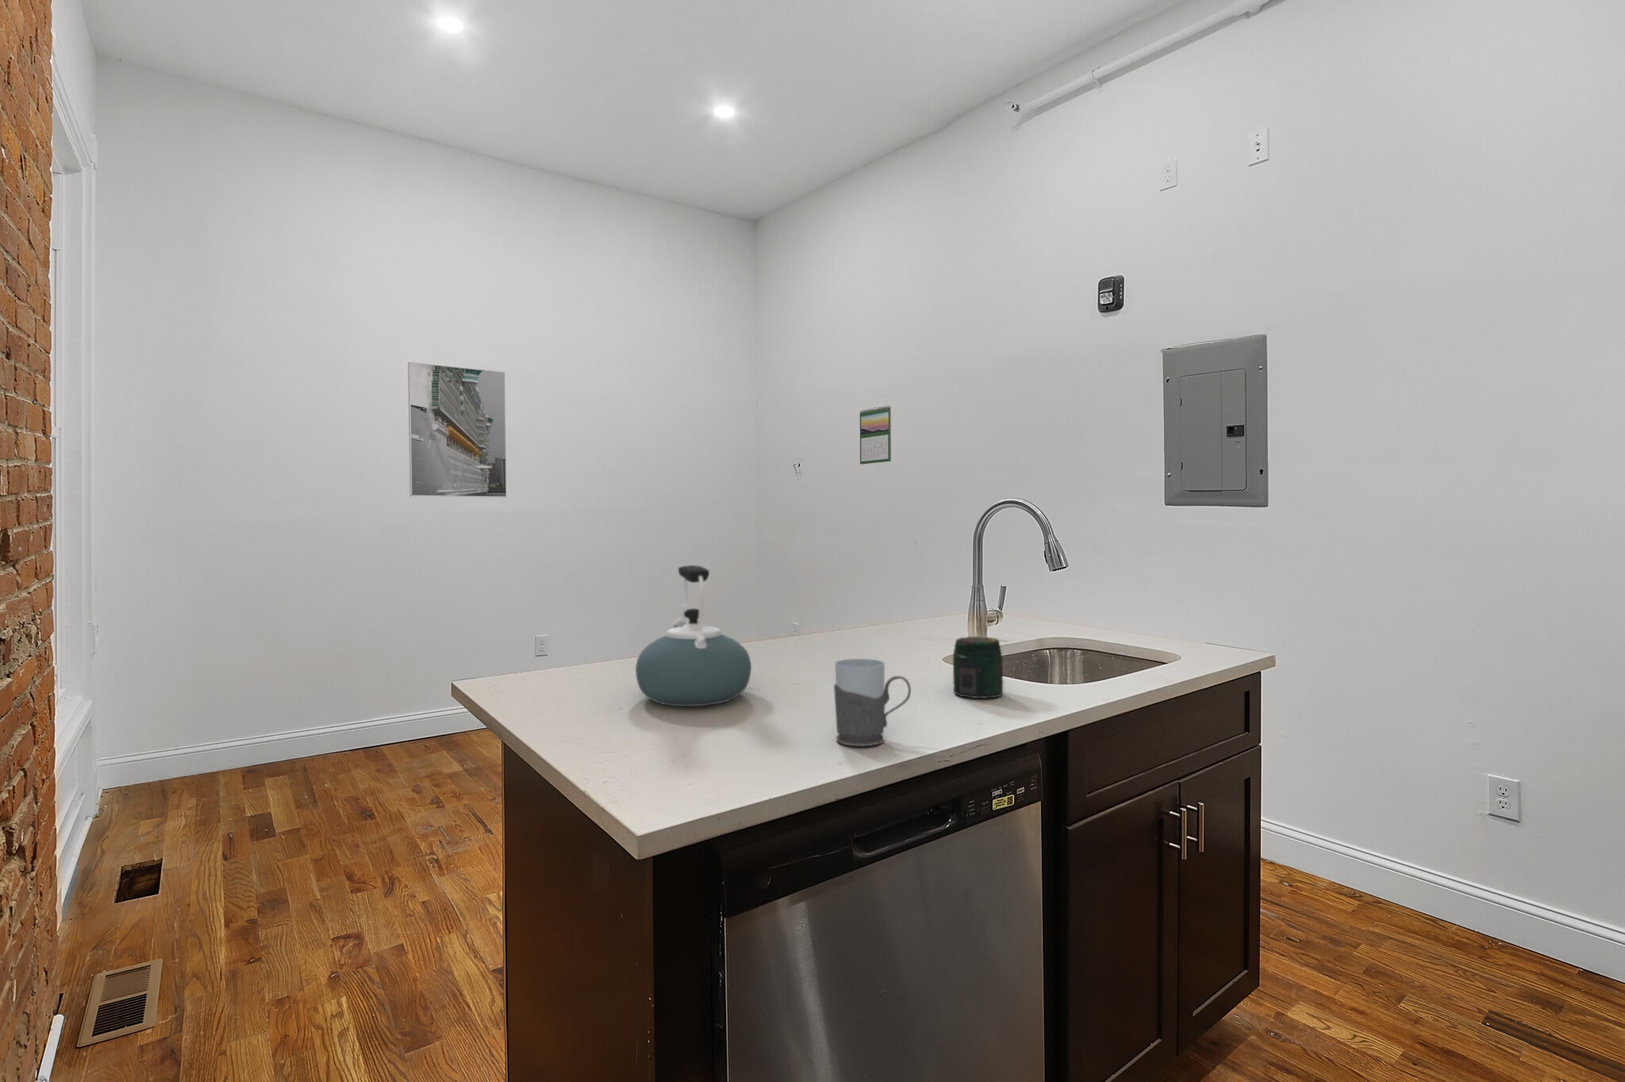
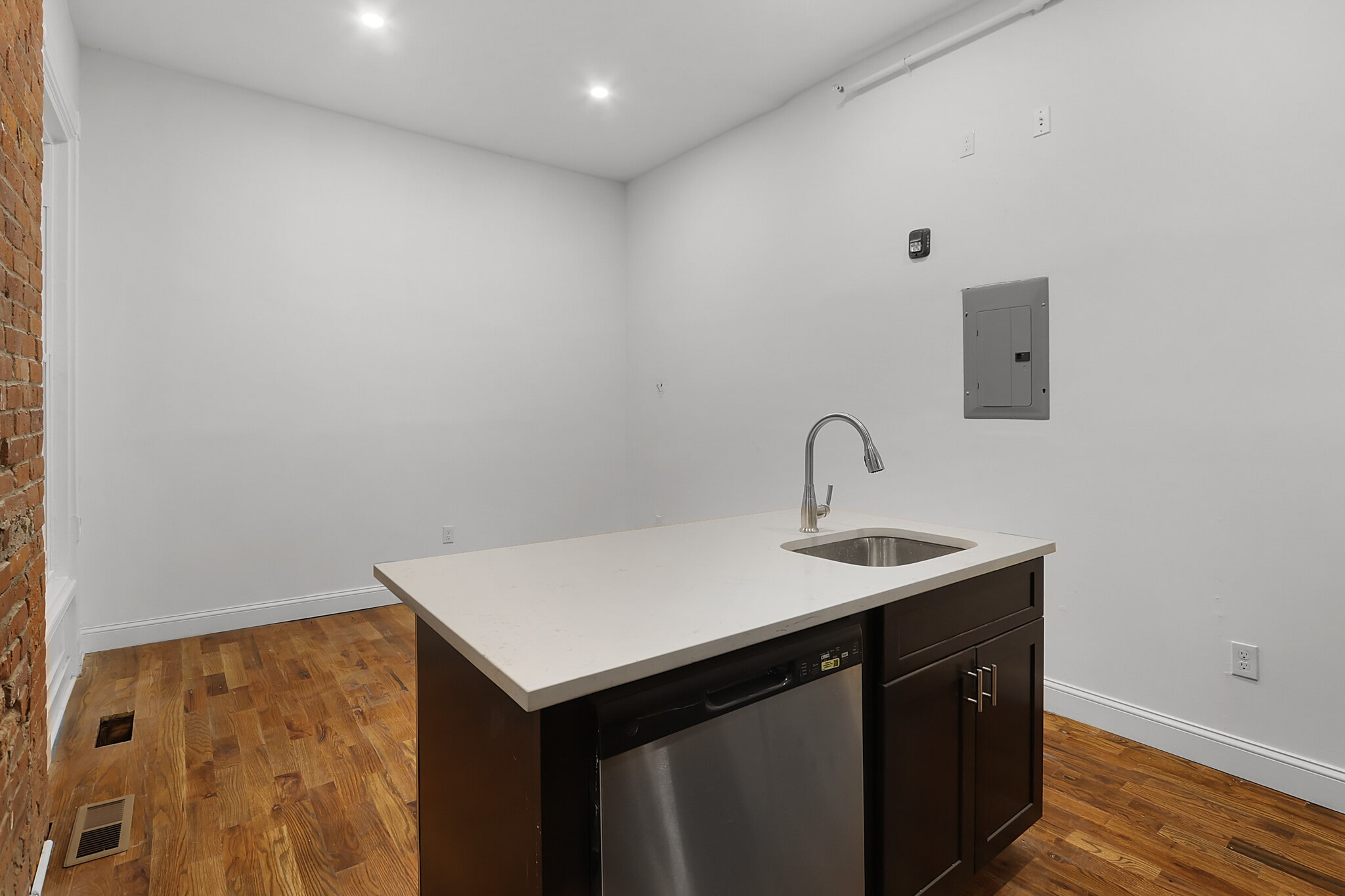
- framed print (459, 432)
- jar (977, 665)
- mug (872, 700)
- kettle (691, 630)
- calendar (875, 435)
